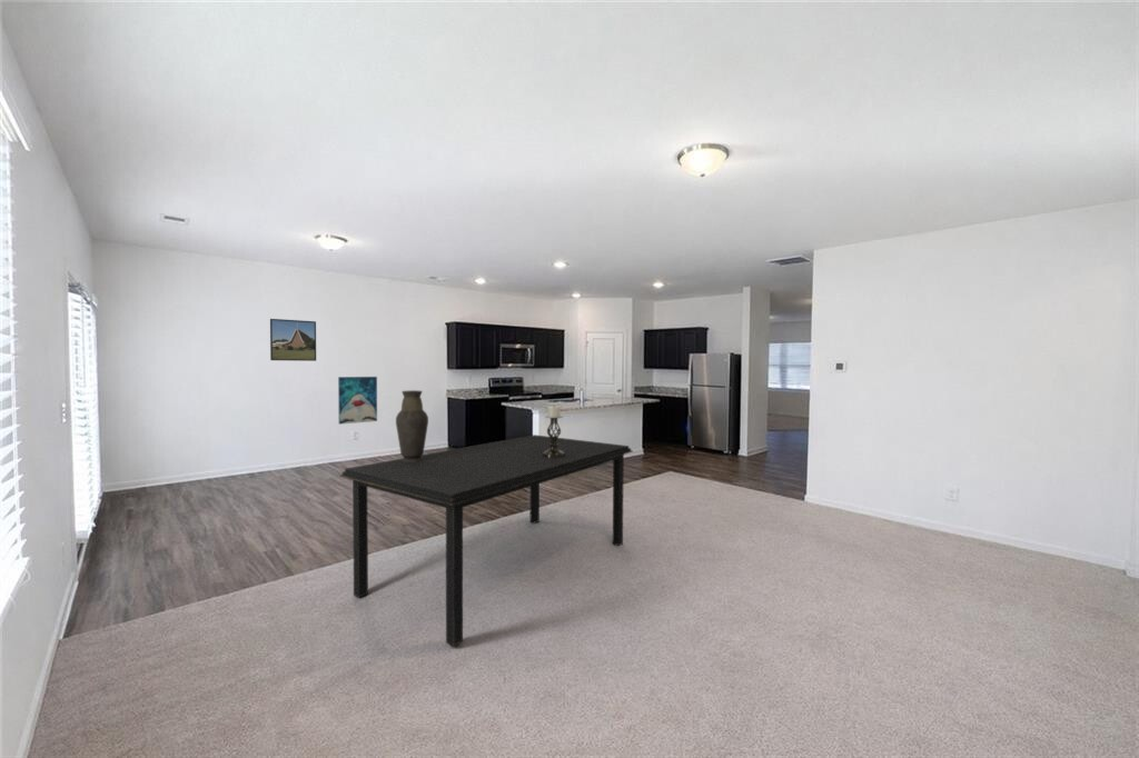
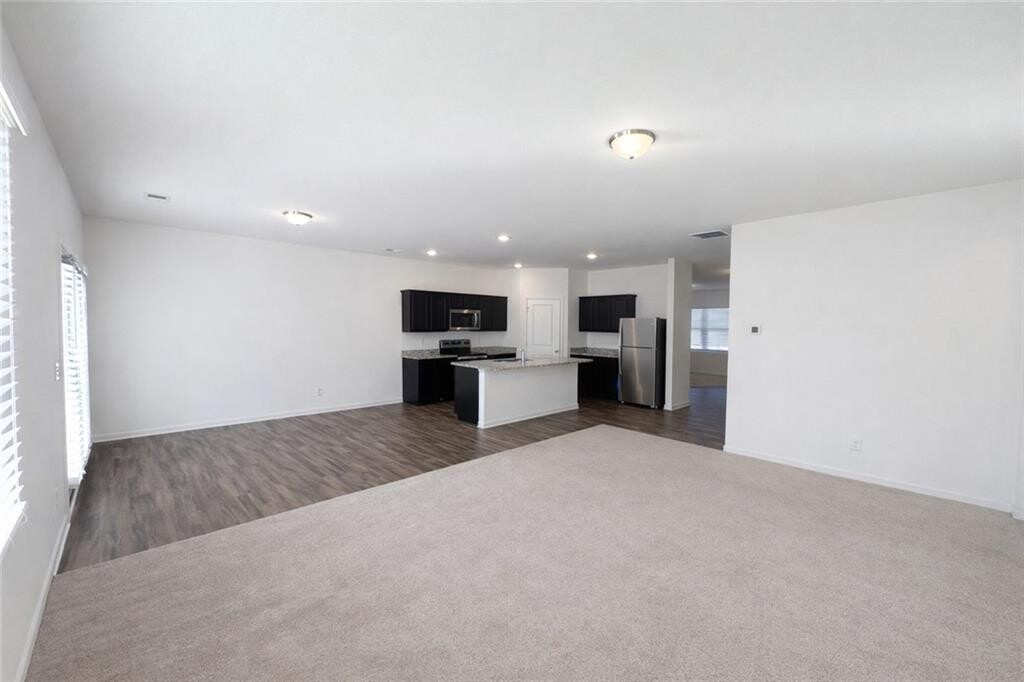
- dining table (502, 495)
- candle holder (554, 430)
- vase (412, 425)
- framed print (294, 340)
- wall art (358, 399)
